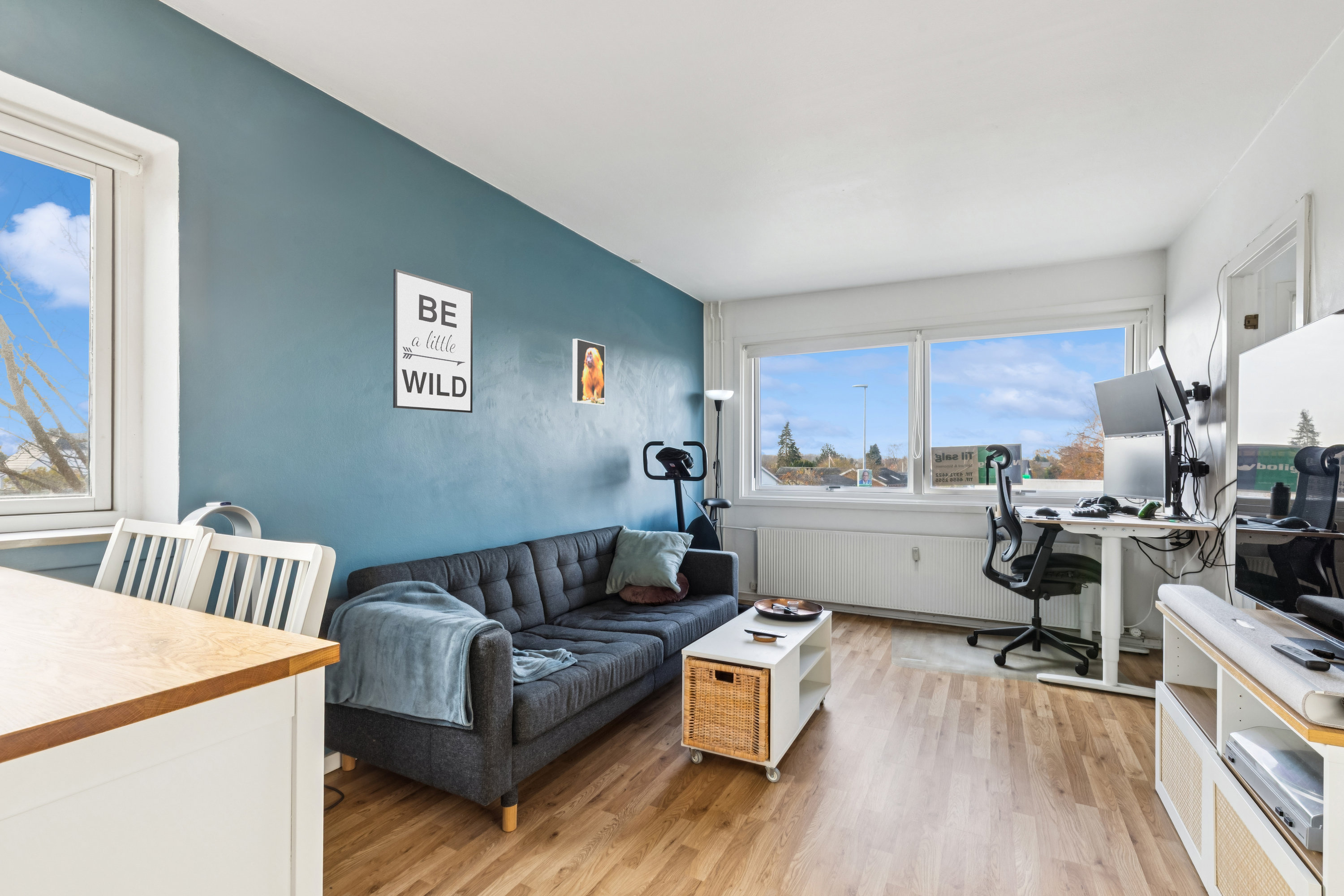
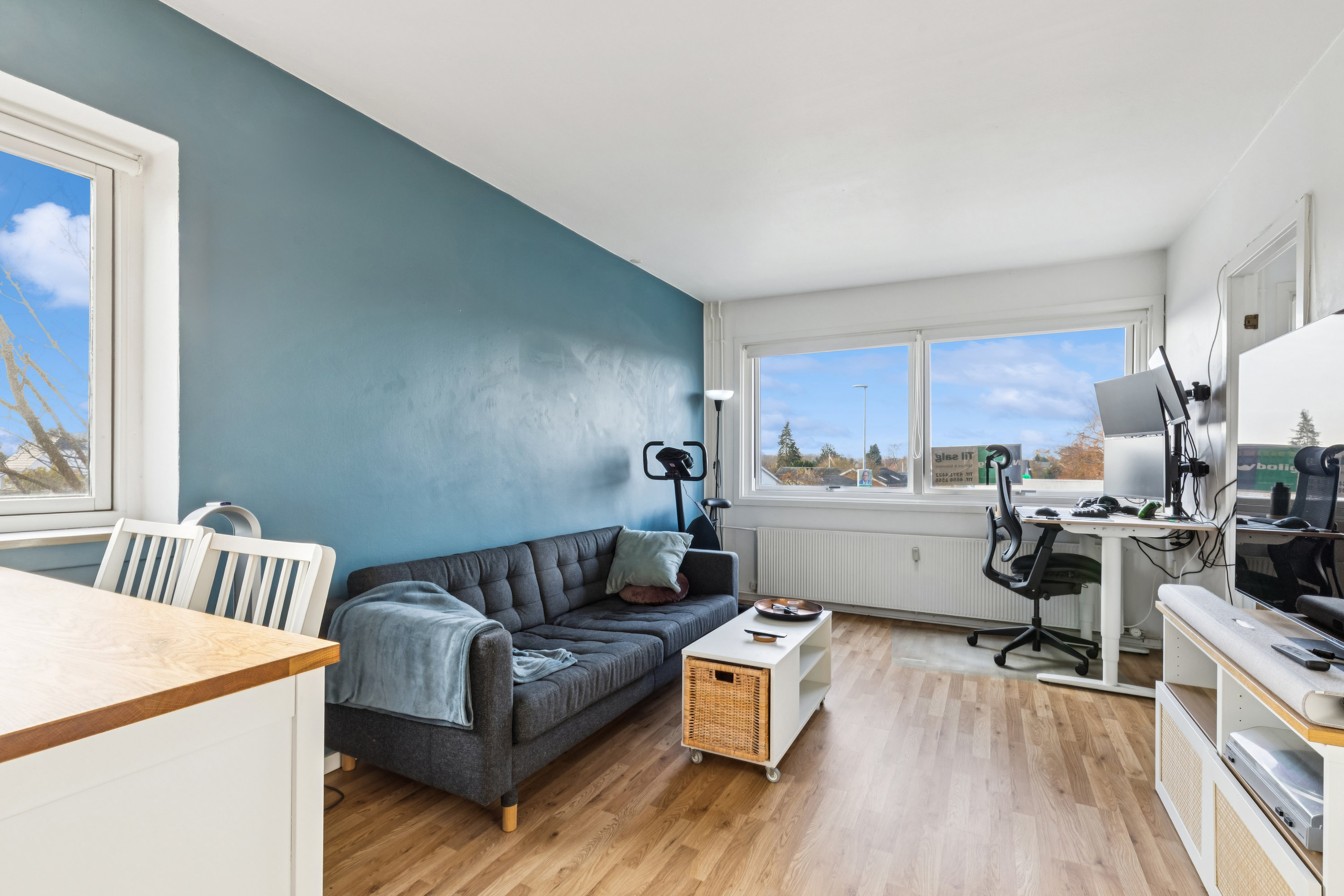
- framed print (589, 373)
- wall art (435, 346)
